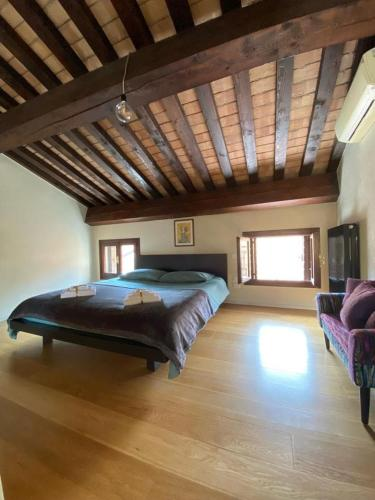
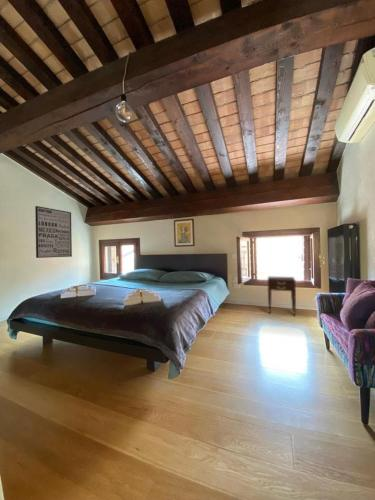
+ nightstand (281, 290)
+ wall art (54, 233)
